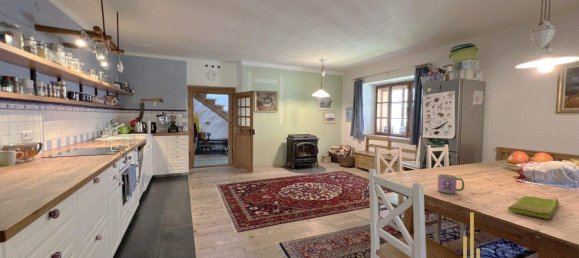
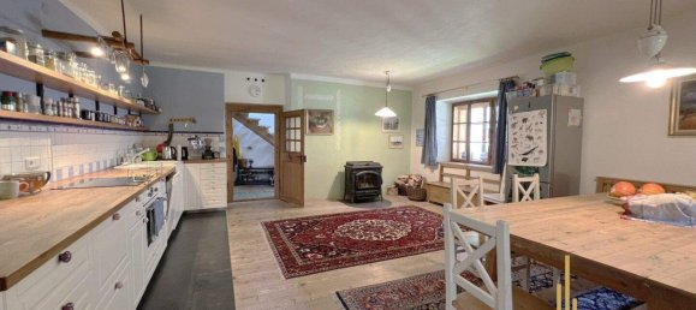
- mug (450, 184)
- dish towel (534, 204)
